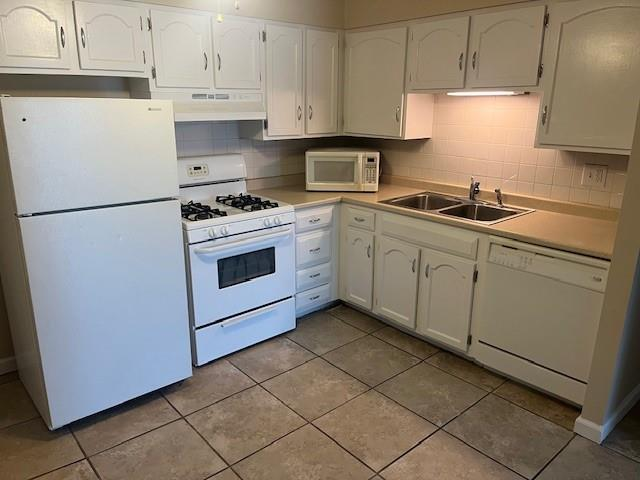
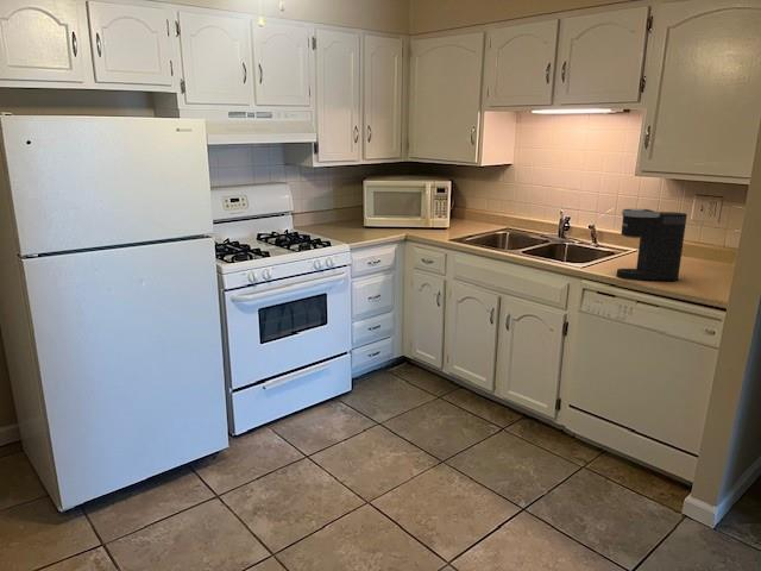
+ coffee maker (649, 244)
